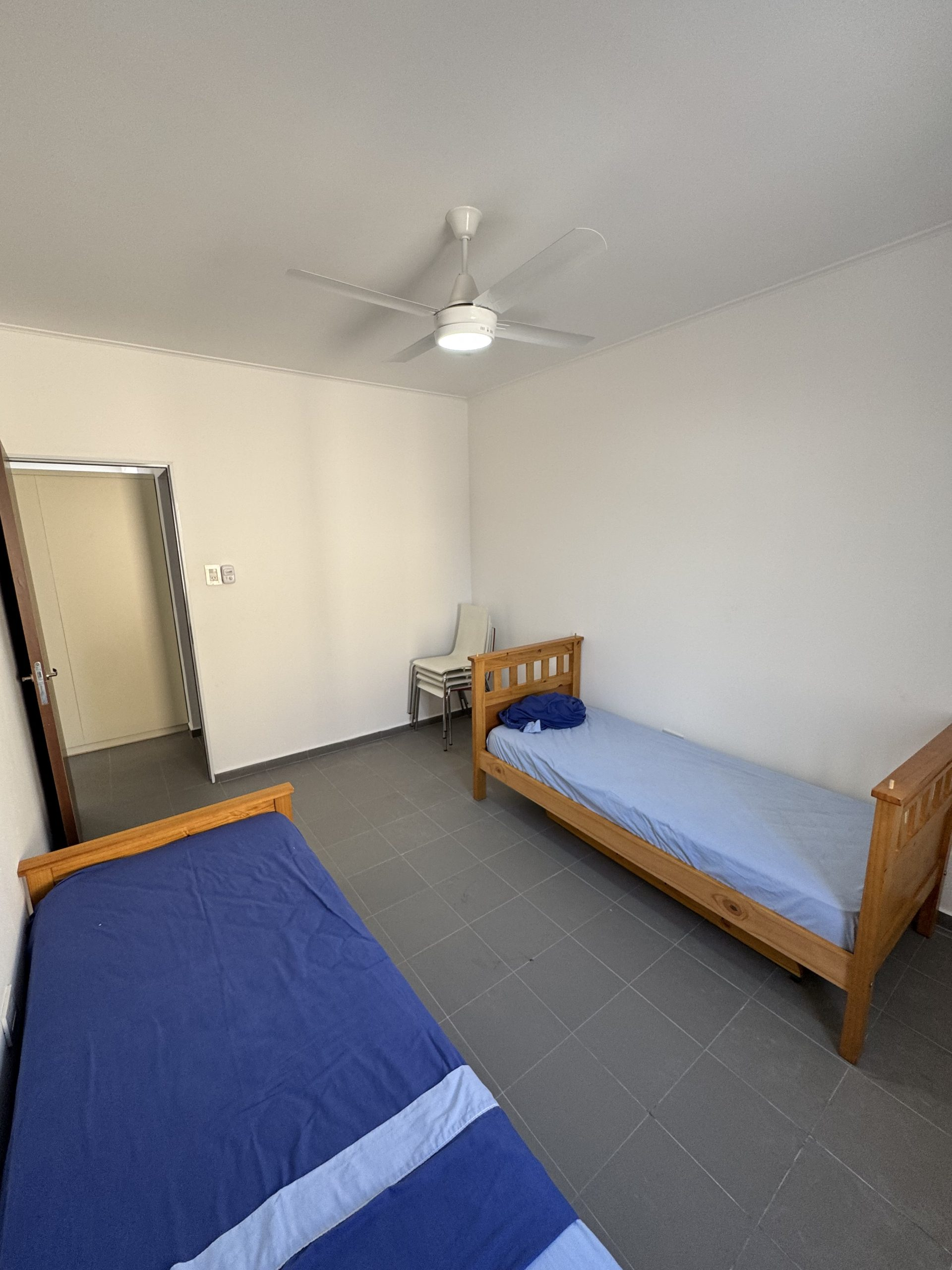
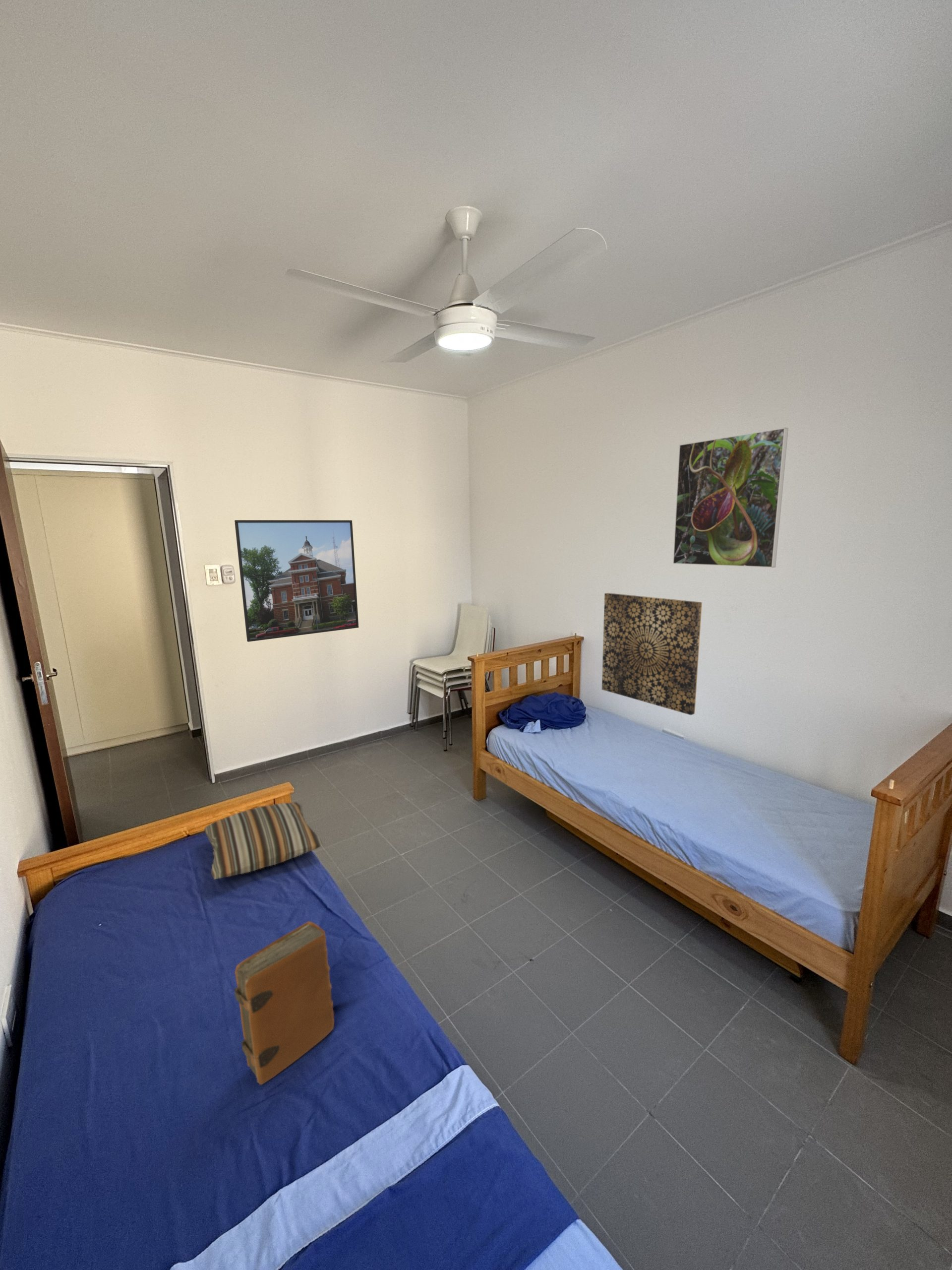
+ pillow (261, 835)
+ book (286, 998)
+ wall art (647, 650)
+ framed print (301, 578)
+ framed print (724, 503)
